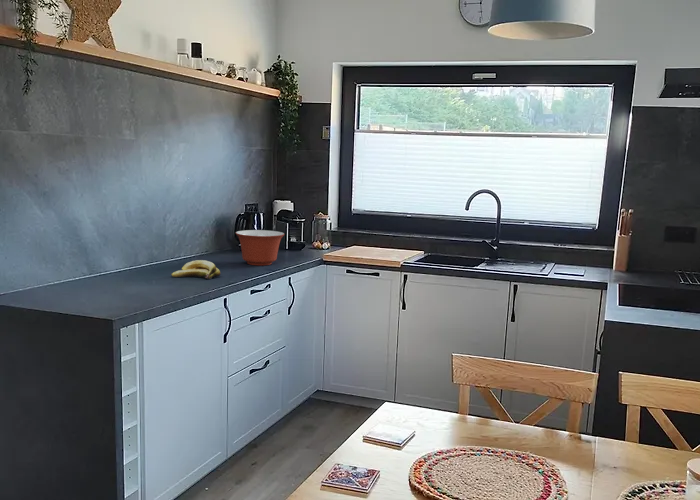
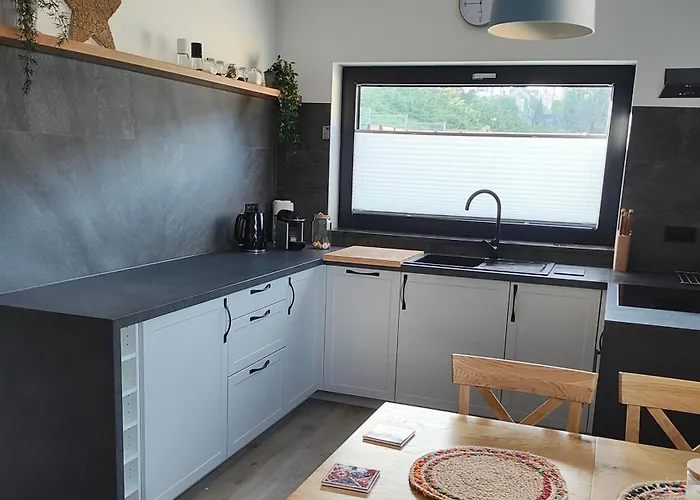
- mixing bowl (259, 248)
- banana (197, 269)
